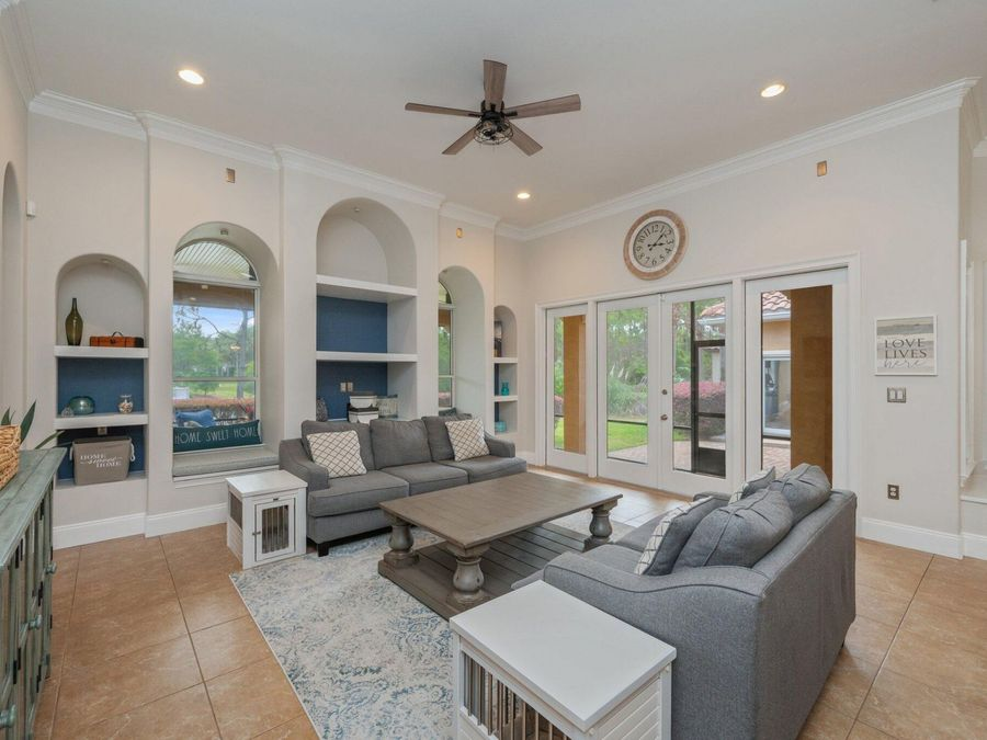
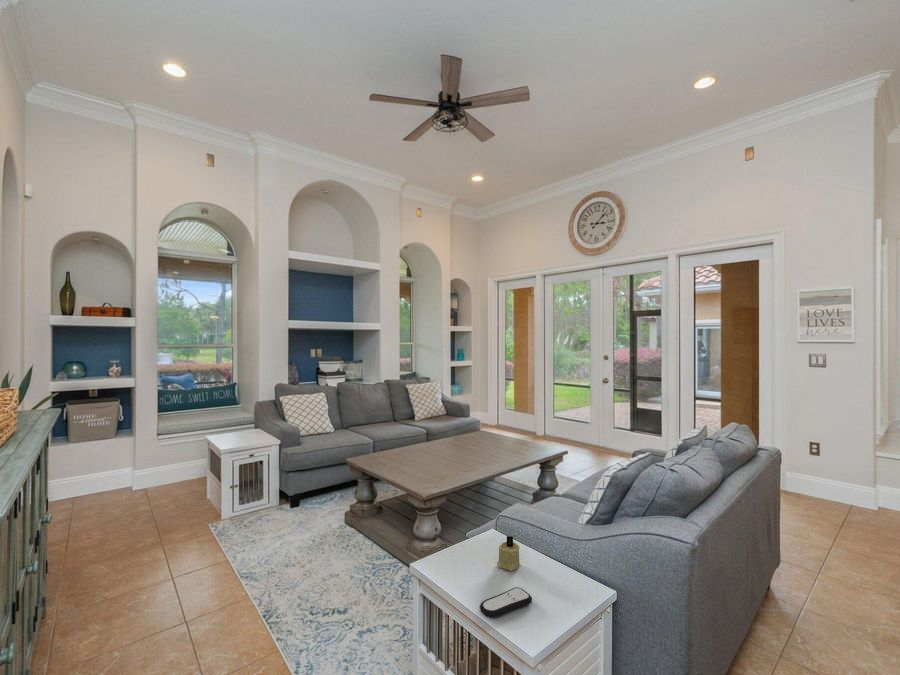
+ remote control (505, 602)
+ candle (508, 551)
